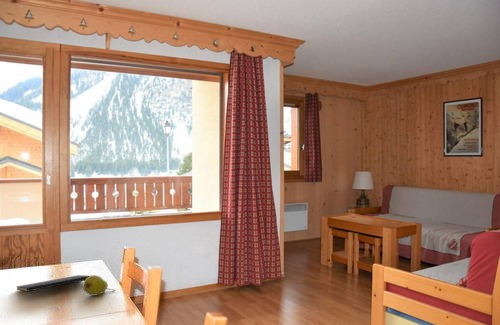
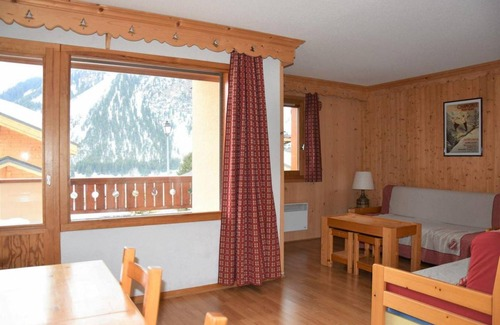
- fruit (98, 284)
- notepad (54, 282)
